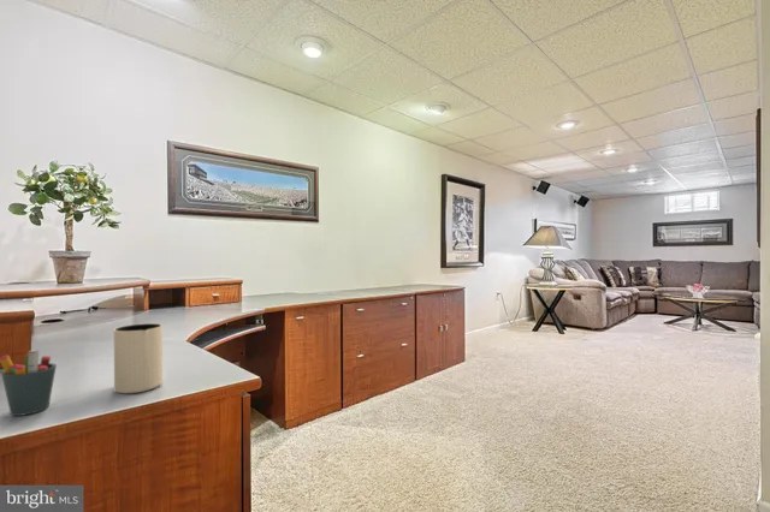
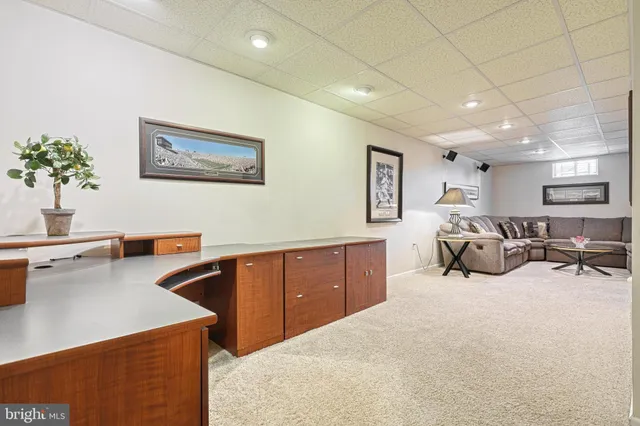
- pitcher (137, 356)
- pen holder (29, 379)
